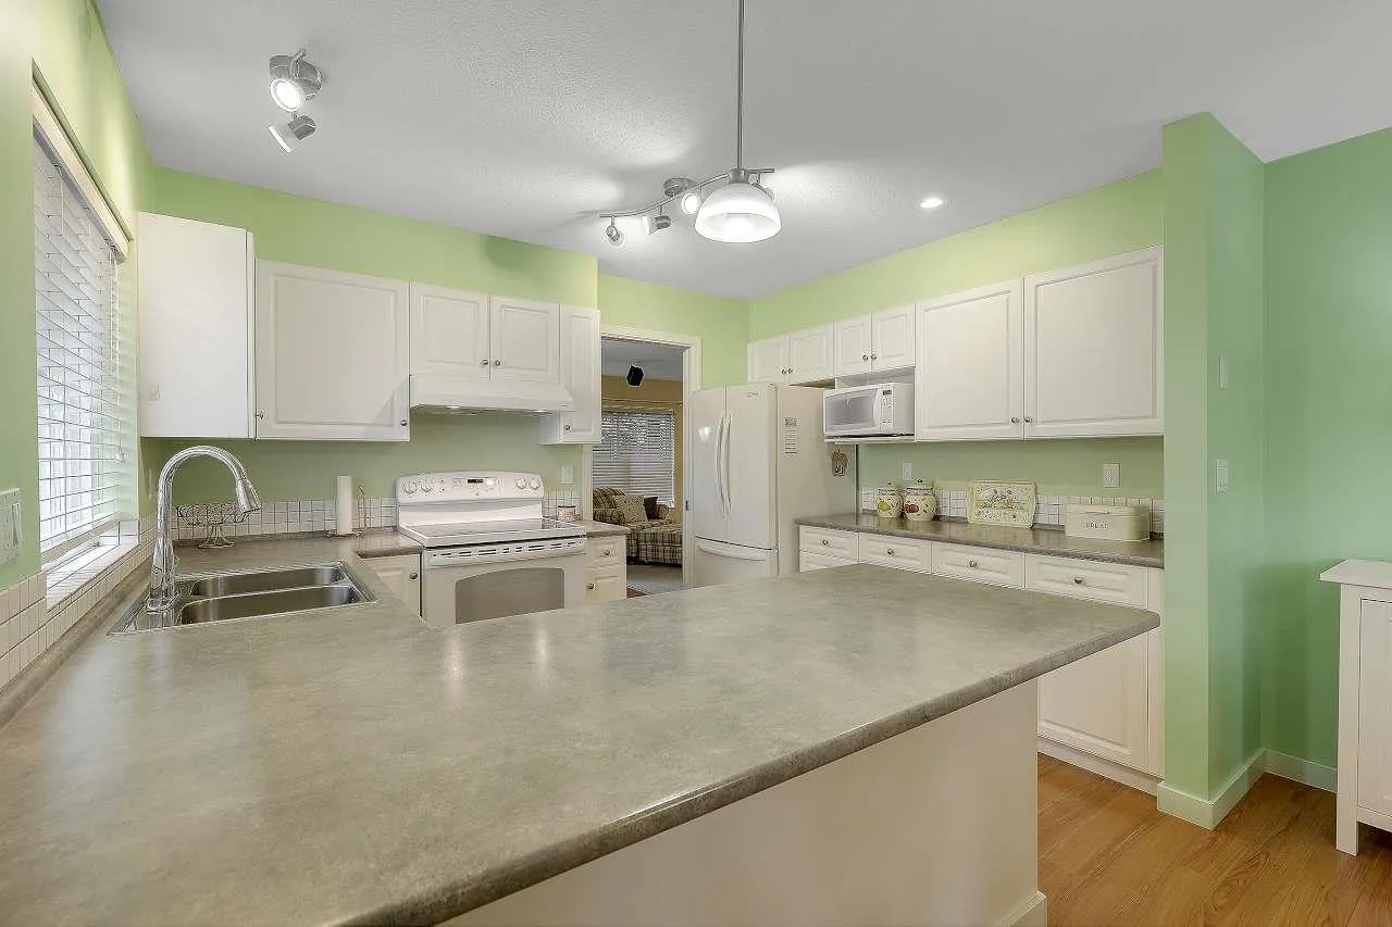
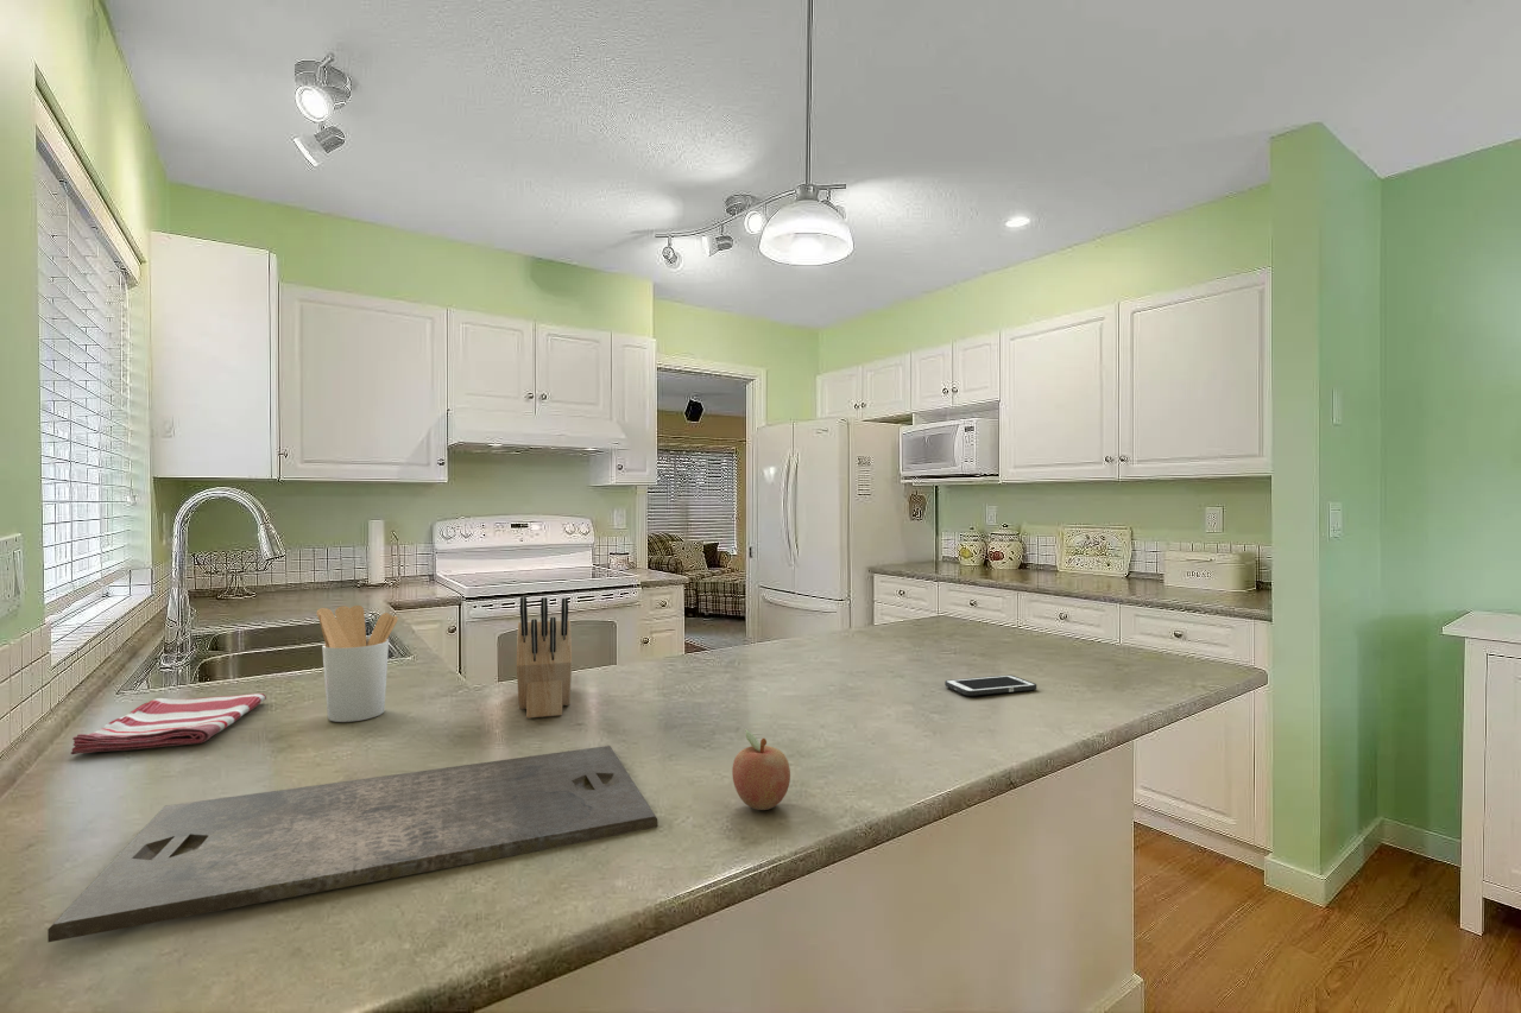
+ dish towel (179, 717)
+ cell phone (990, 685)
+ knife block (544, 647)
+ cutting board (405, 816)
+ fruit (760, 770)
+ utensil holder (351, 658)
